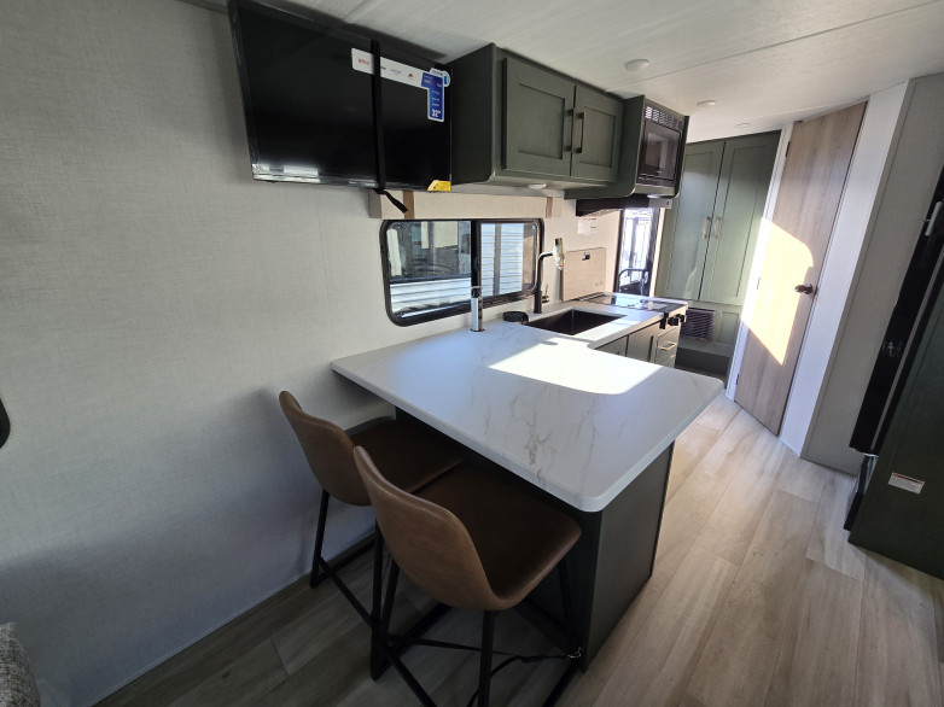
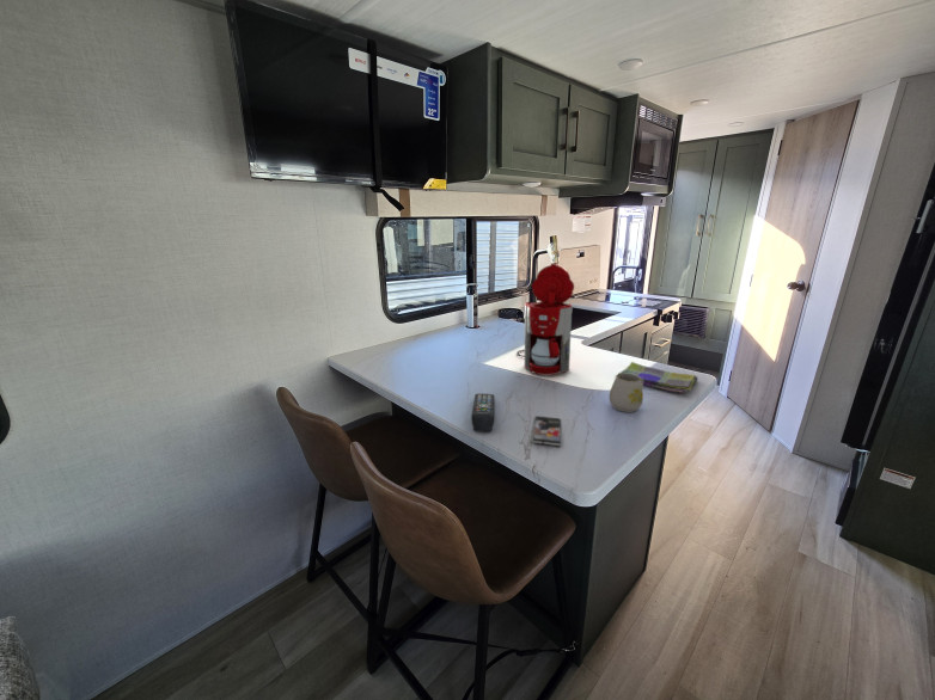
+ remote control (483, 409)
+ mug (629, 391)
+ smartphone (546, 429)
+ dish towel (656, 376)
+ coffee maker (545, 313)
